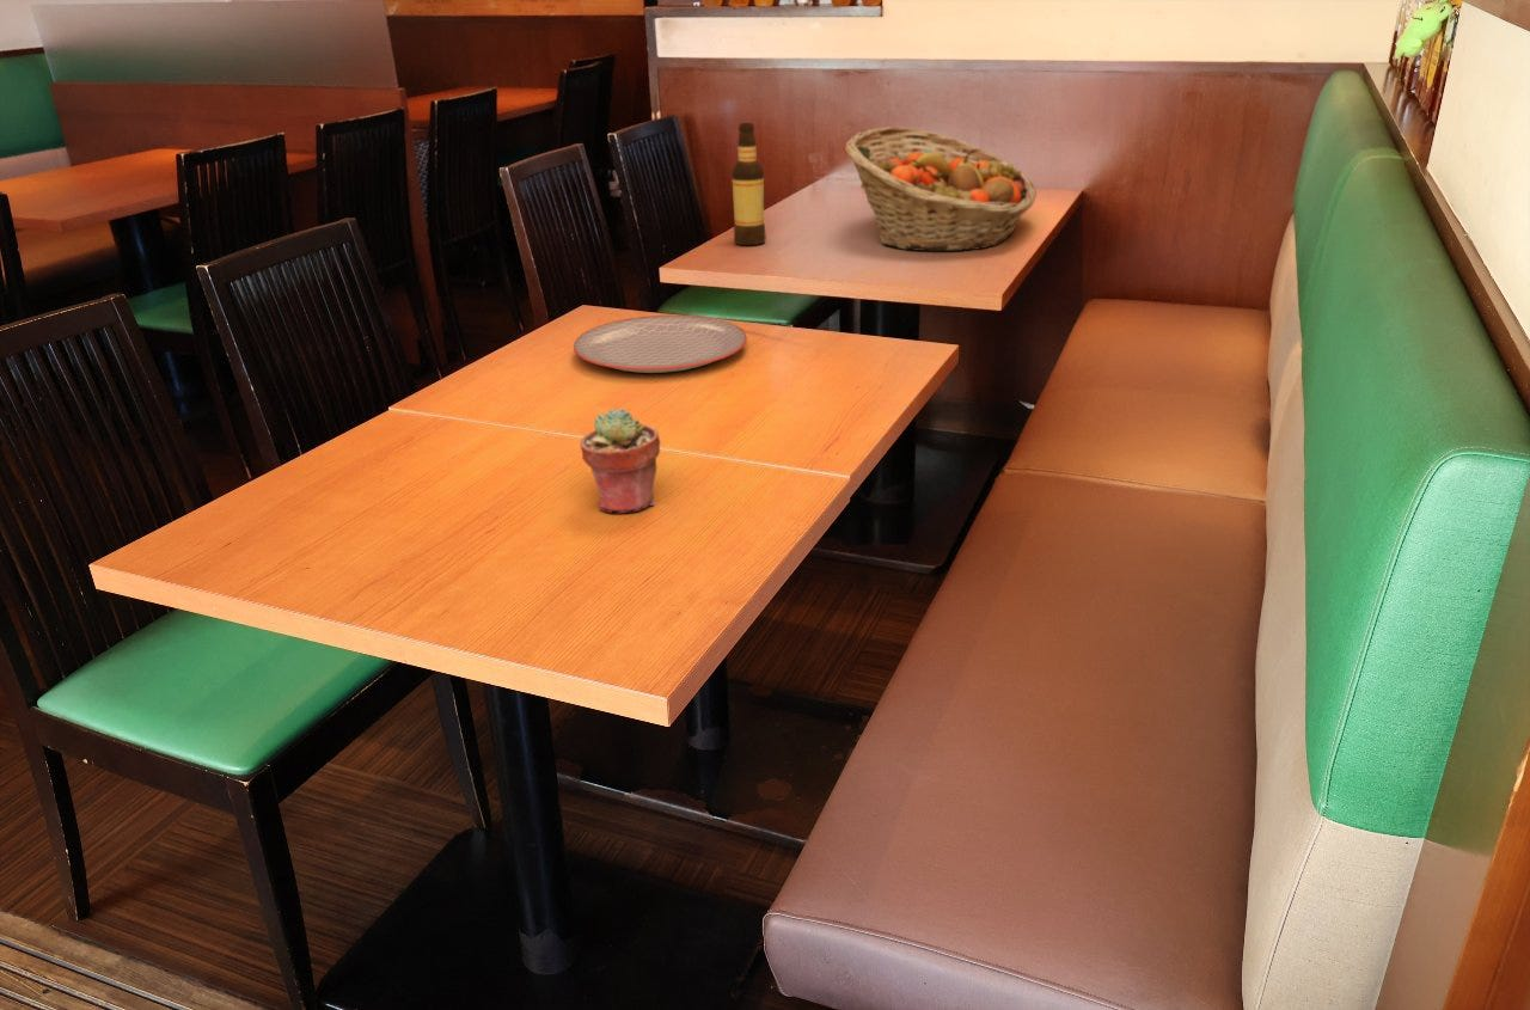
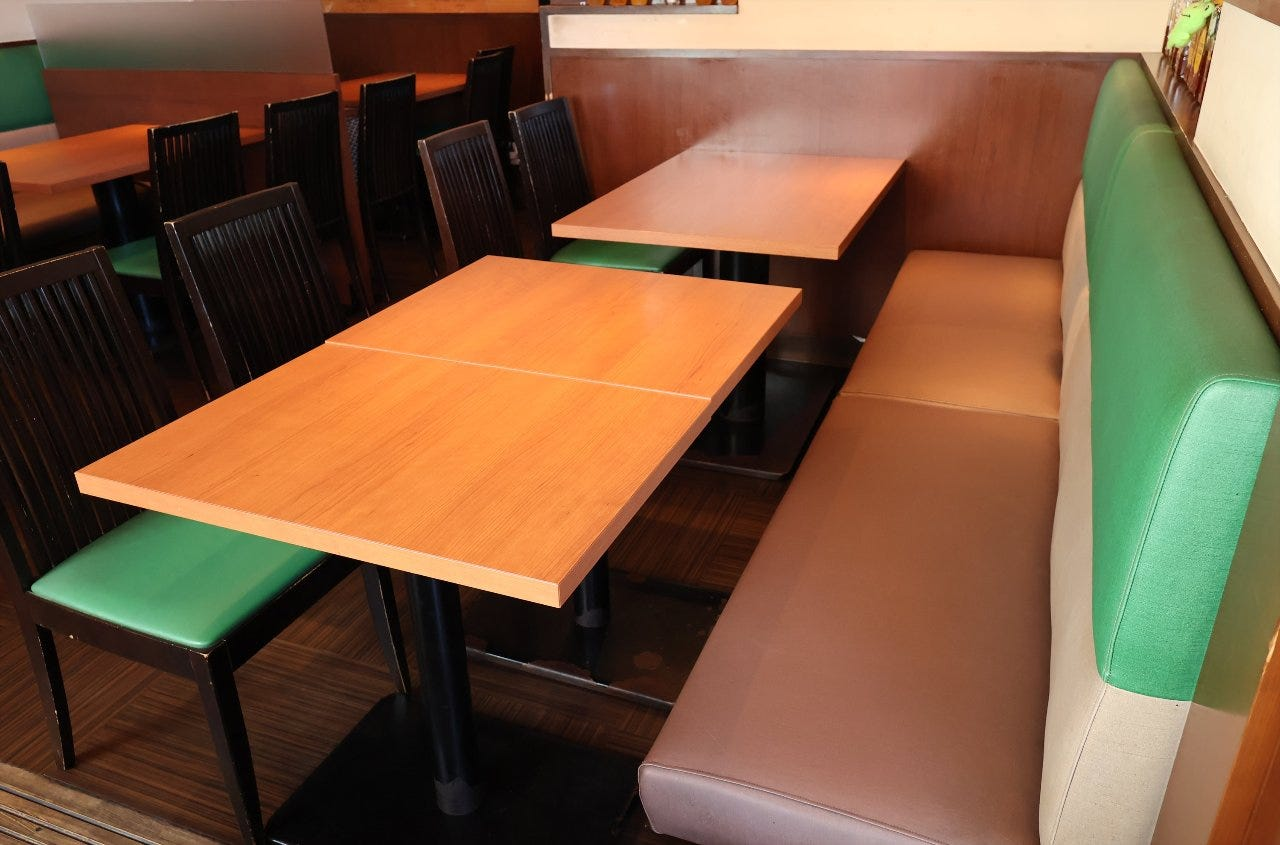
- fruit basket (941, 185)
- plate (660, 345)
- bottle (747, 184)
- potted succulent (622, 455)
